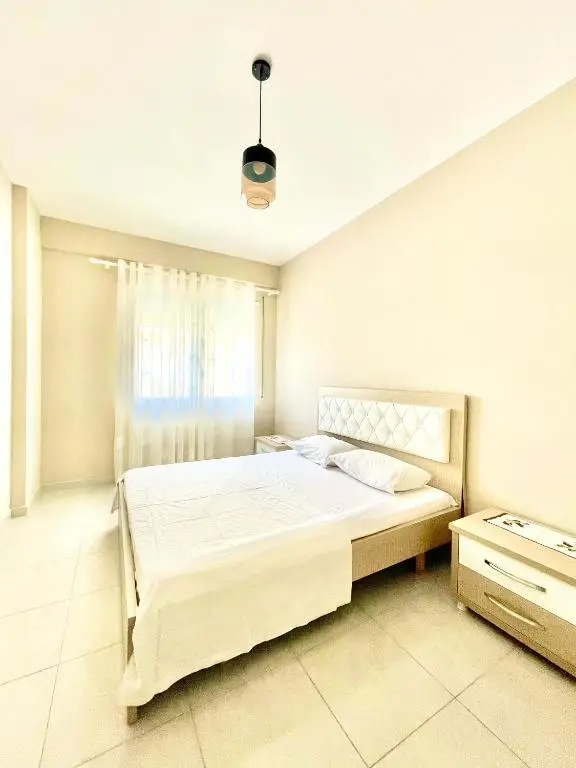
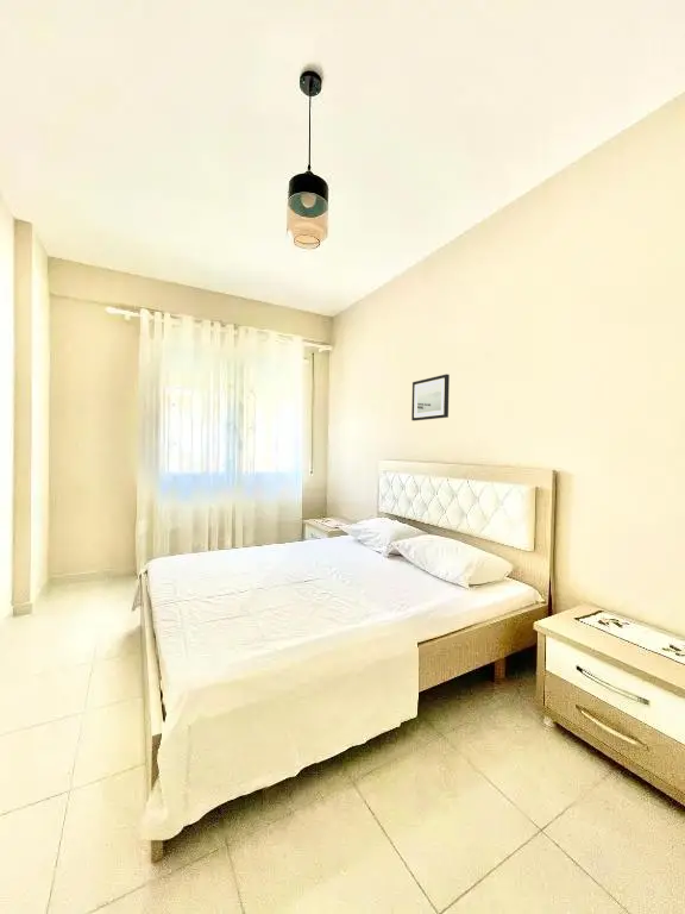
+ wall art (429, 399)
